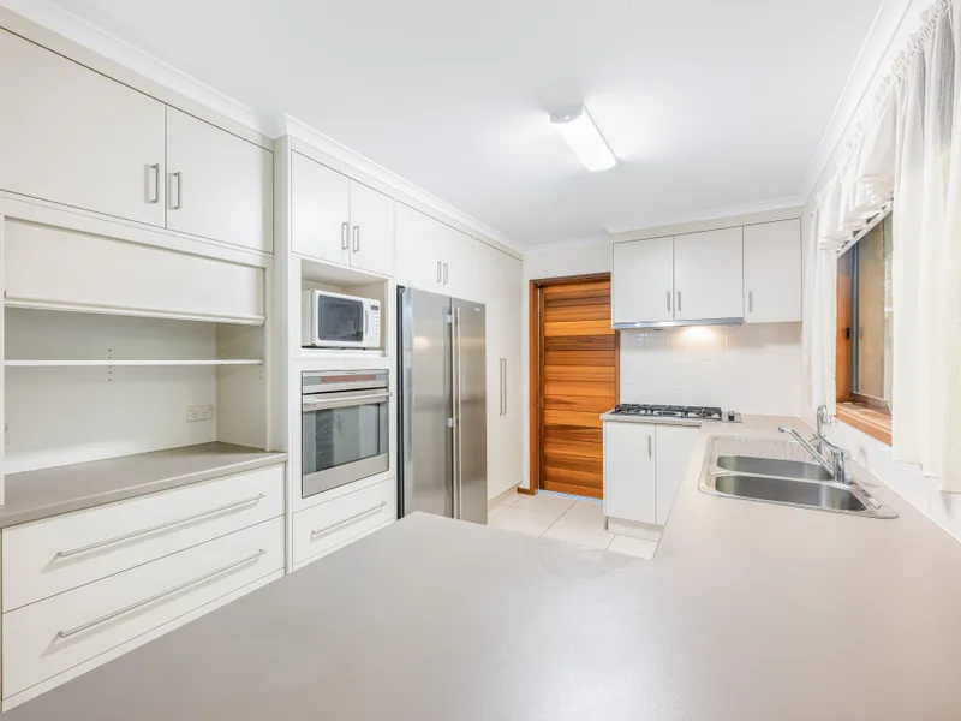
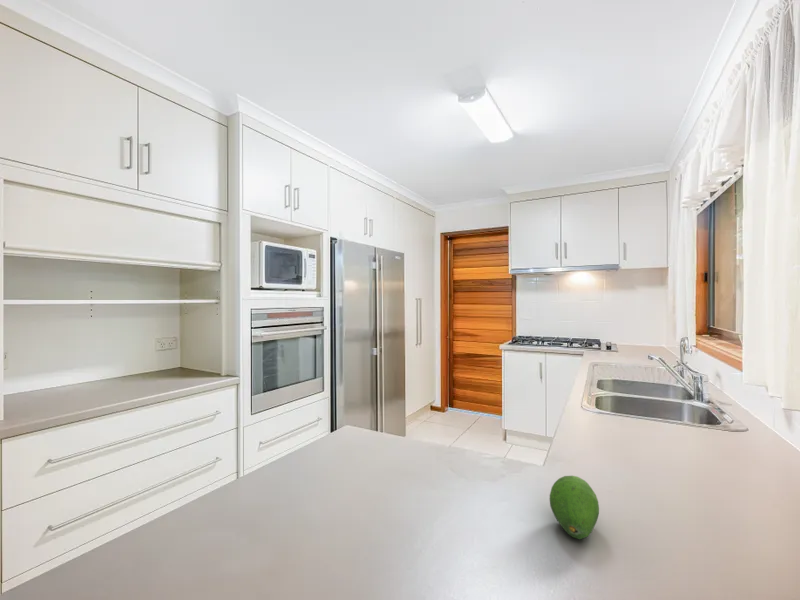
+ fruit (576, 505)
